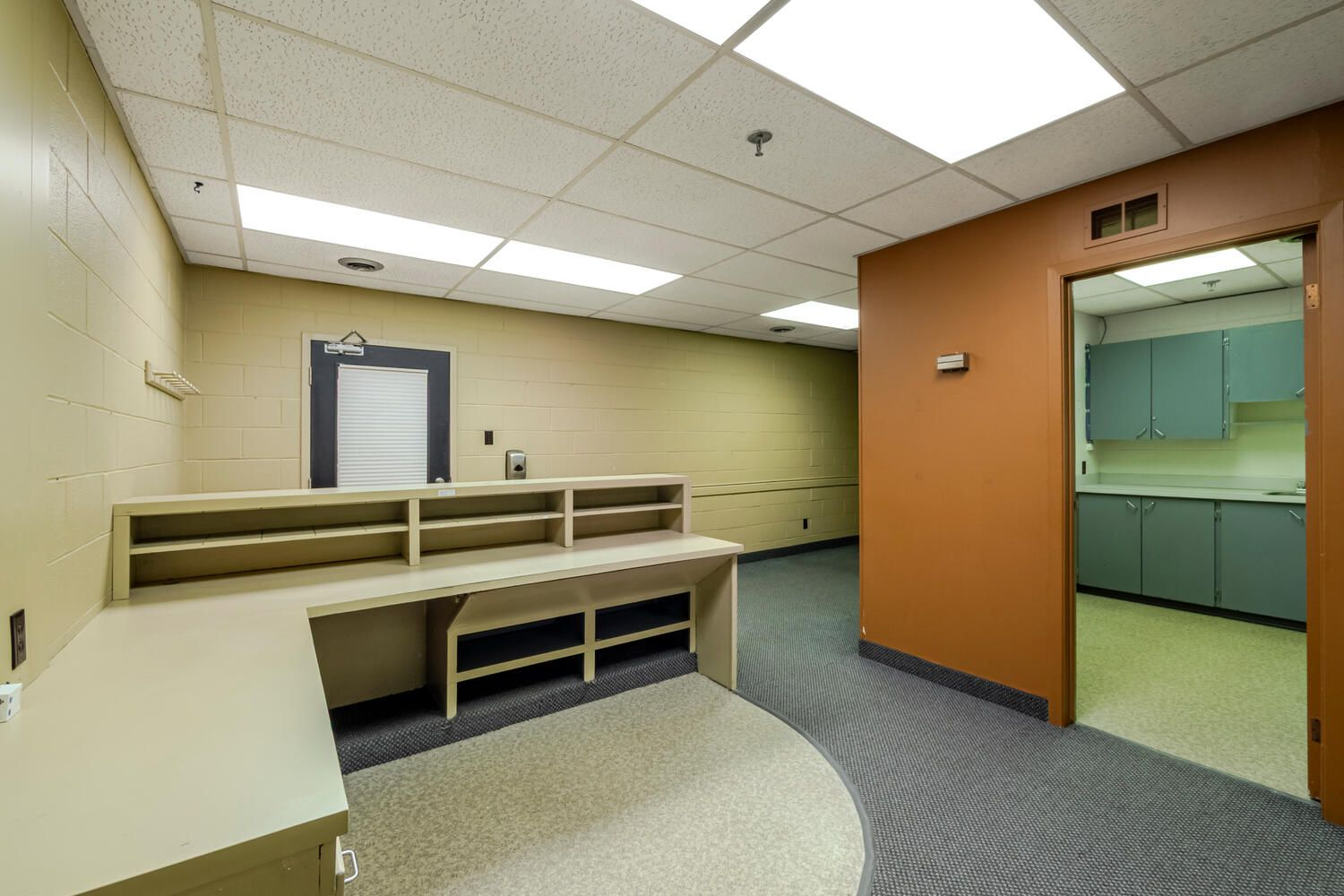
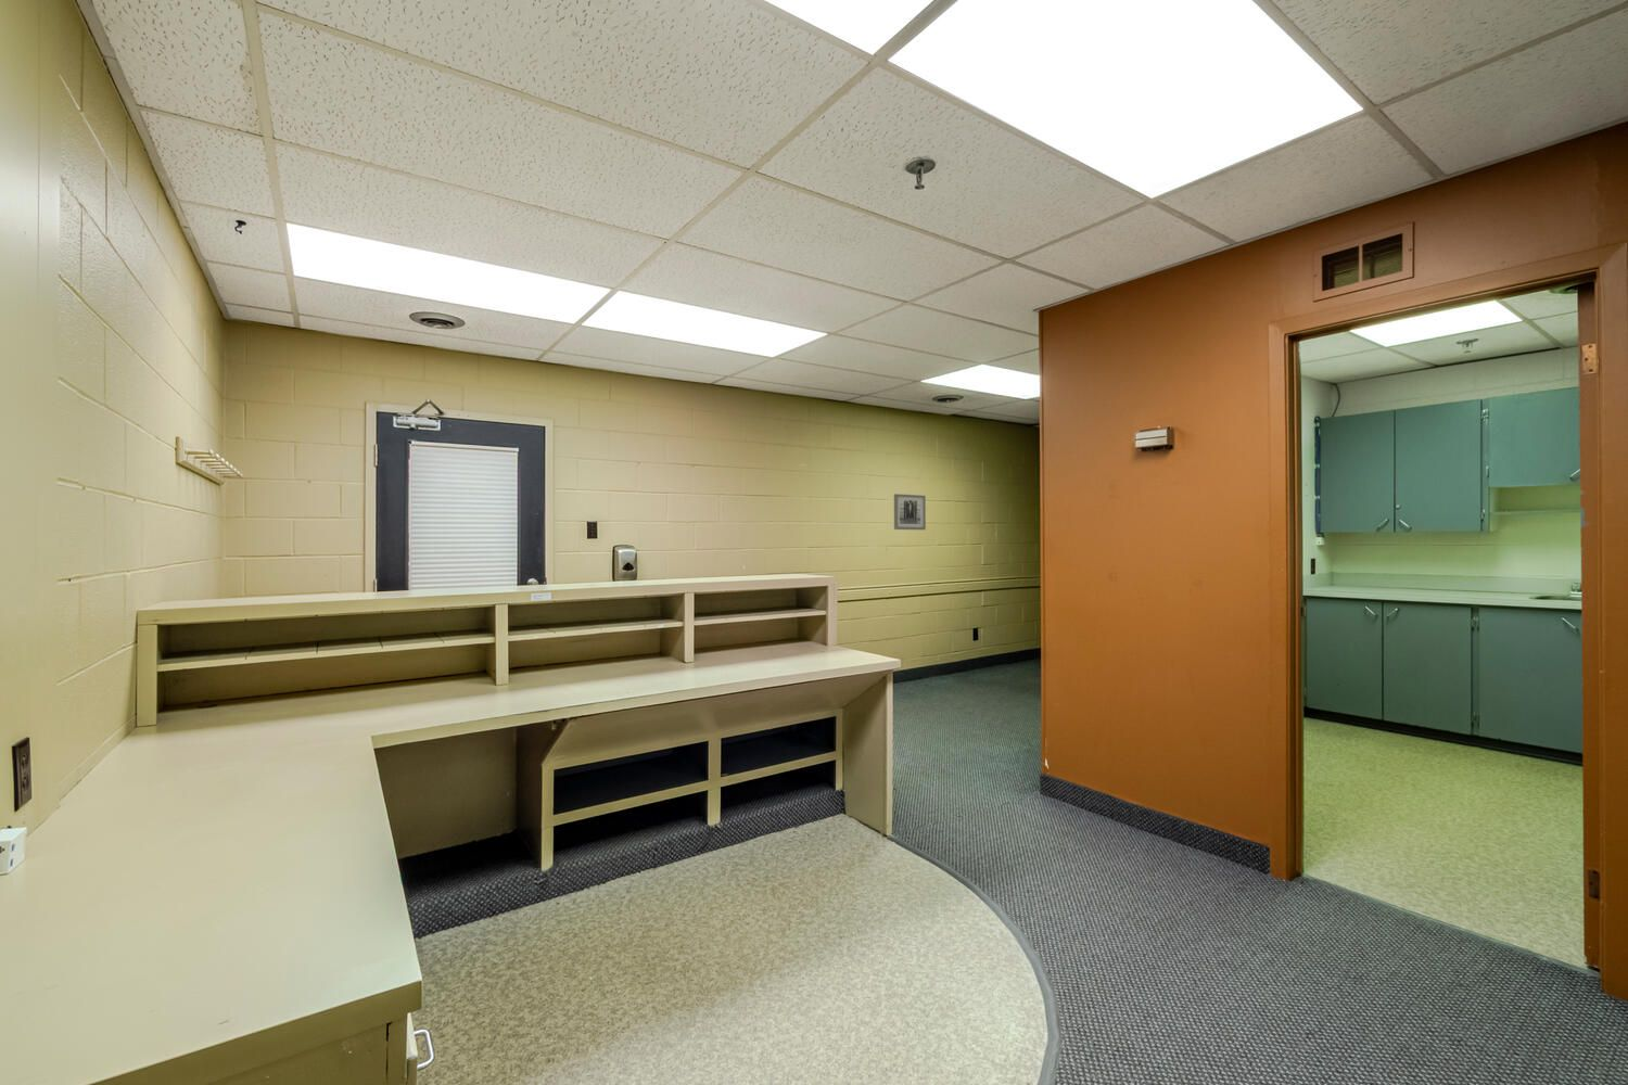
+ wall art (910, 512)
